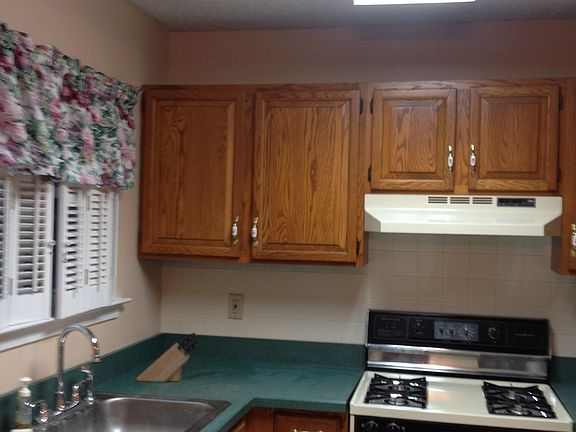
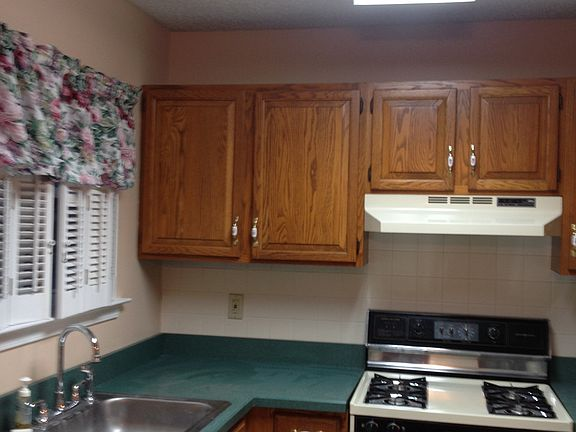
- knife block (168, 355)
